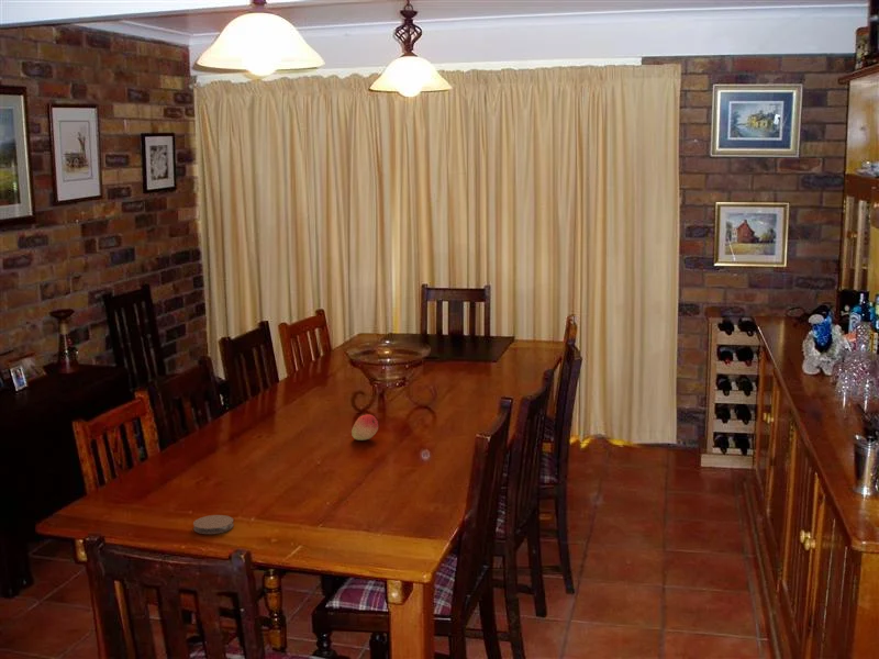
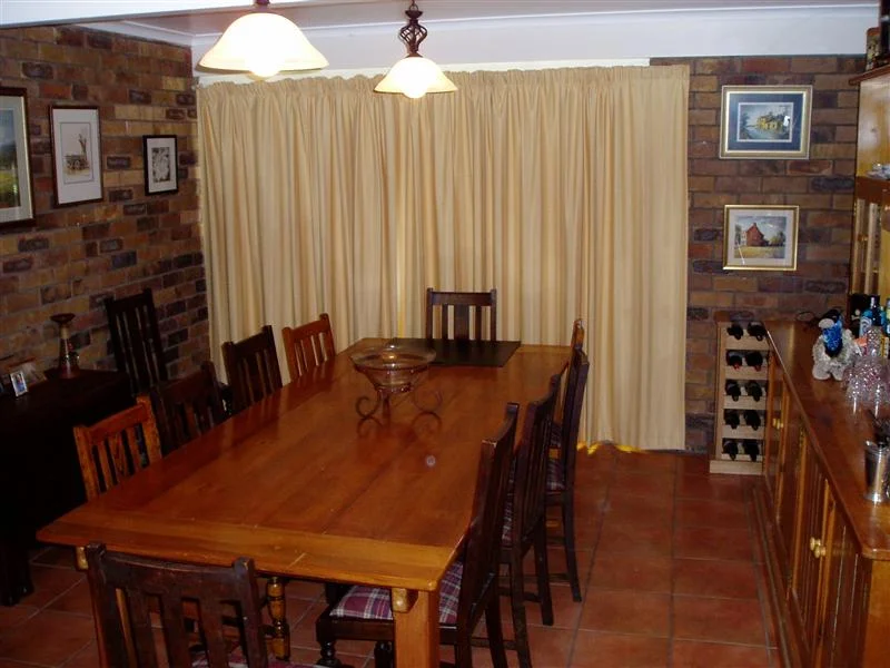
- coaster (213, 524)
- fruit (365, 427)
